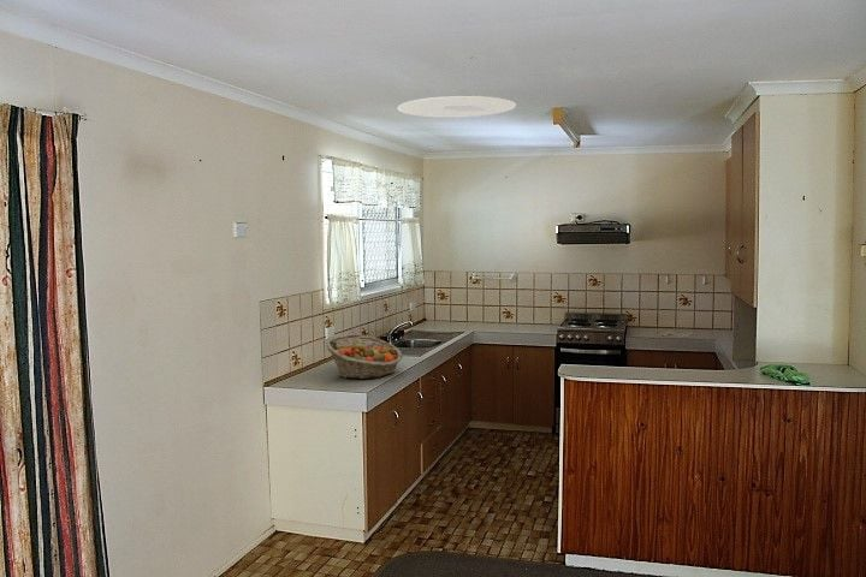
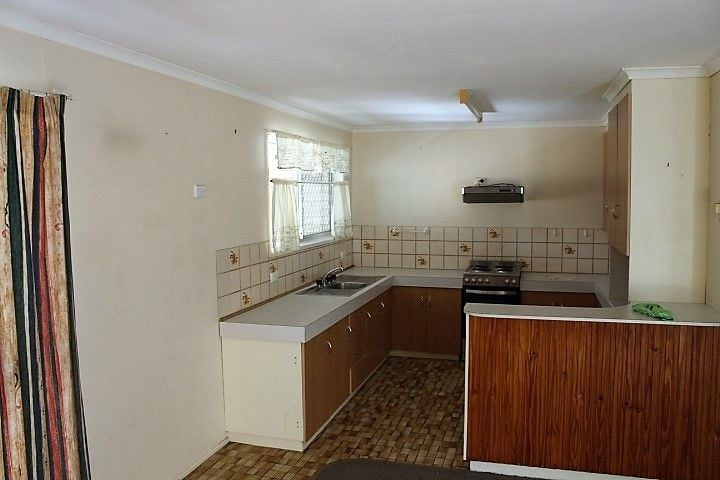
- fruit basket (364, 355)
- ceiling light (456, 101)
